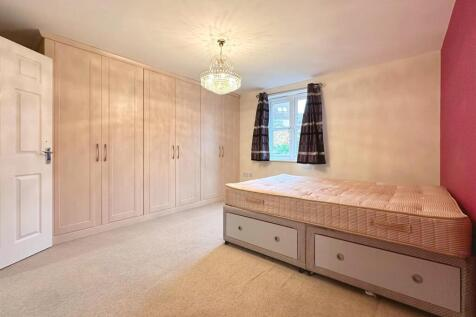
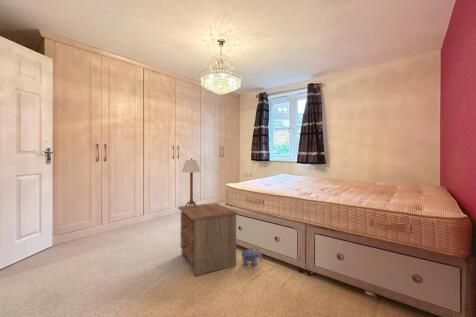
+ table lamp (191, 182)
+ plush toy (251, 256)
+ nightstand (205, 234)
